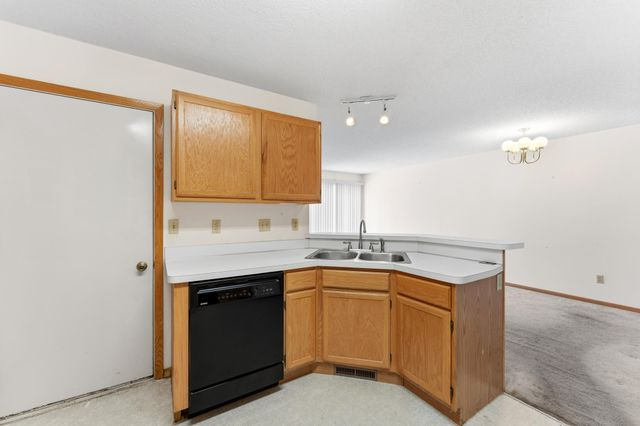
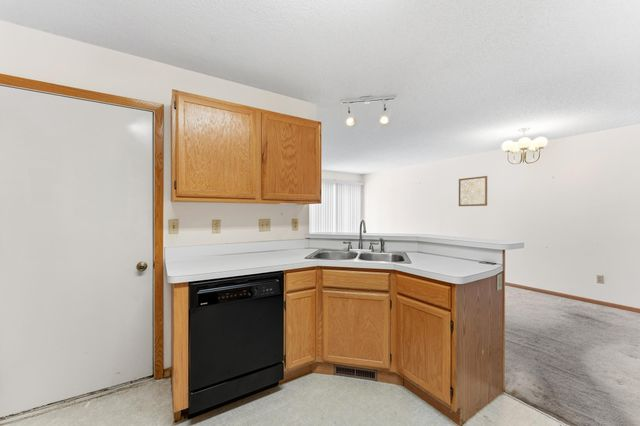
+ wall art (473, 190)
